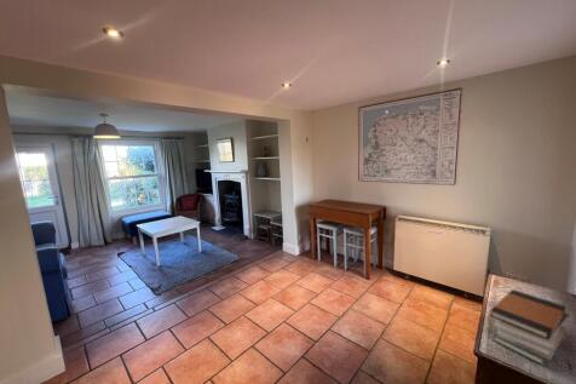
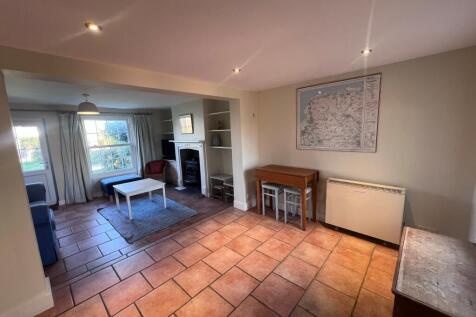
- book stack (528, 323)
